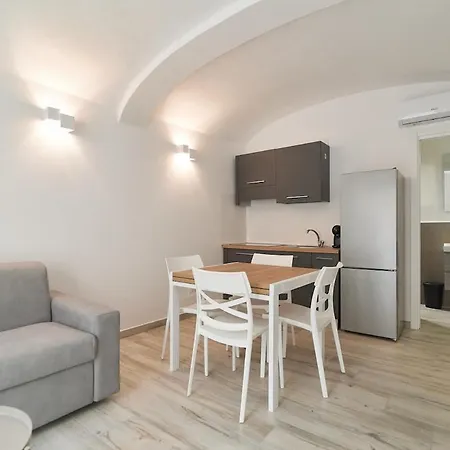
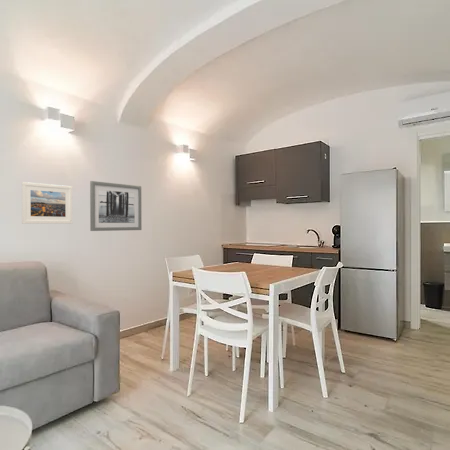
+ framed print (48, 203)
+ wall art (117, 207)
